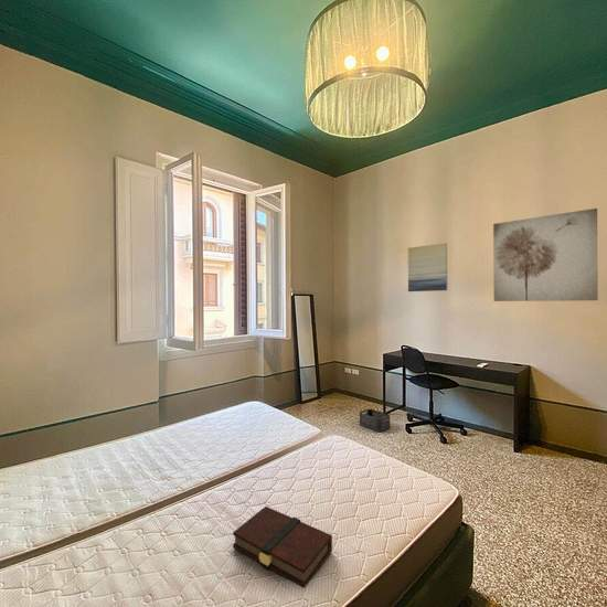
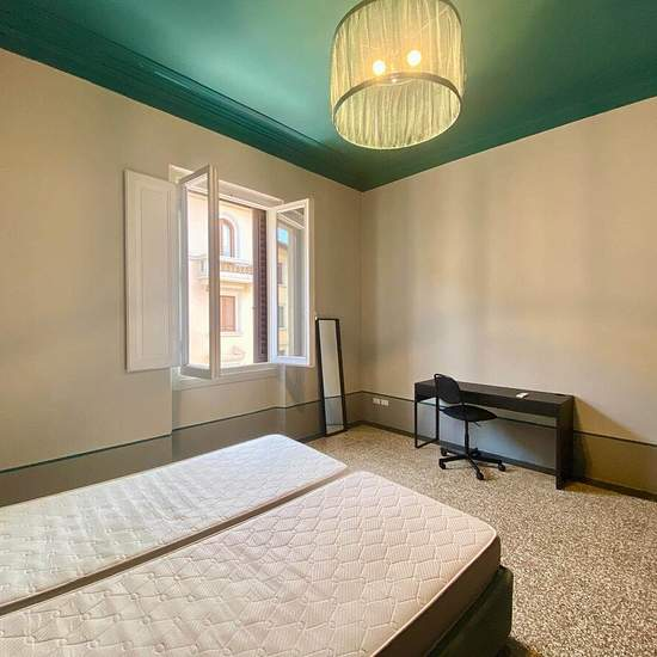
- storage bin (374, 419)
- book (281, 542)
- wall art (426, 268)
- wall art (541, 258)
